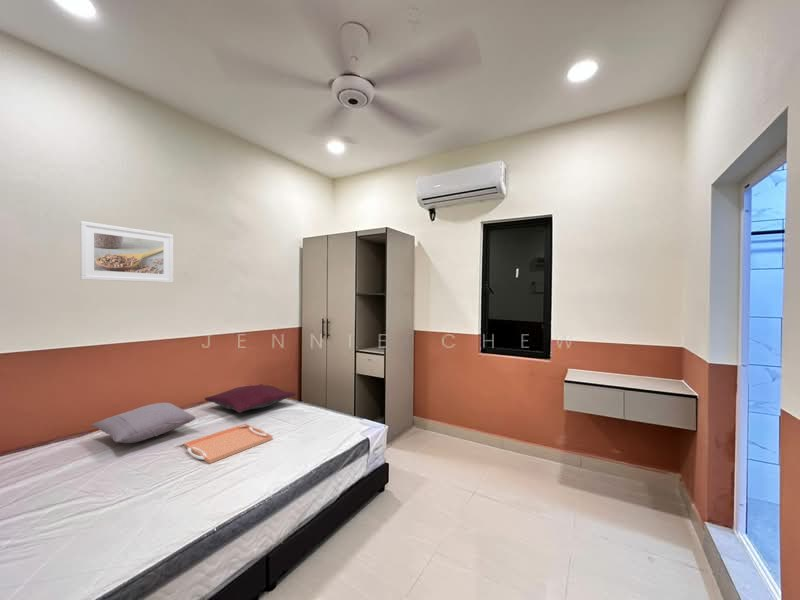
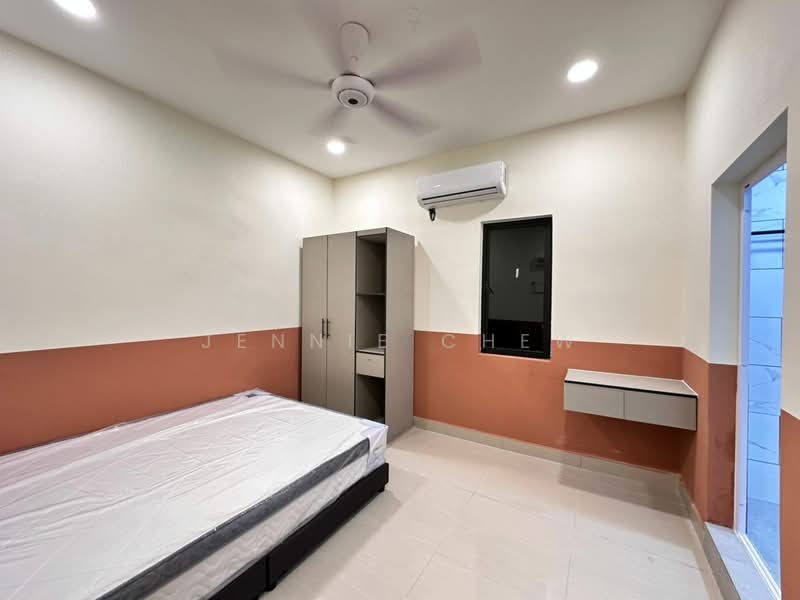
- pillow (251, 396)
- pillow (145, 422)
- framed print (131, 254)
- serving tray (229, 441)
